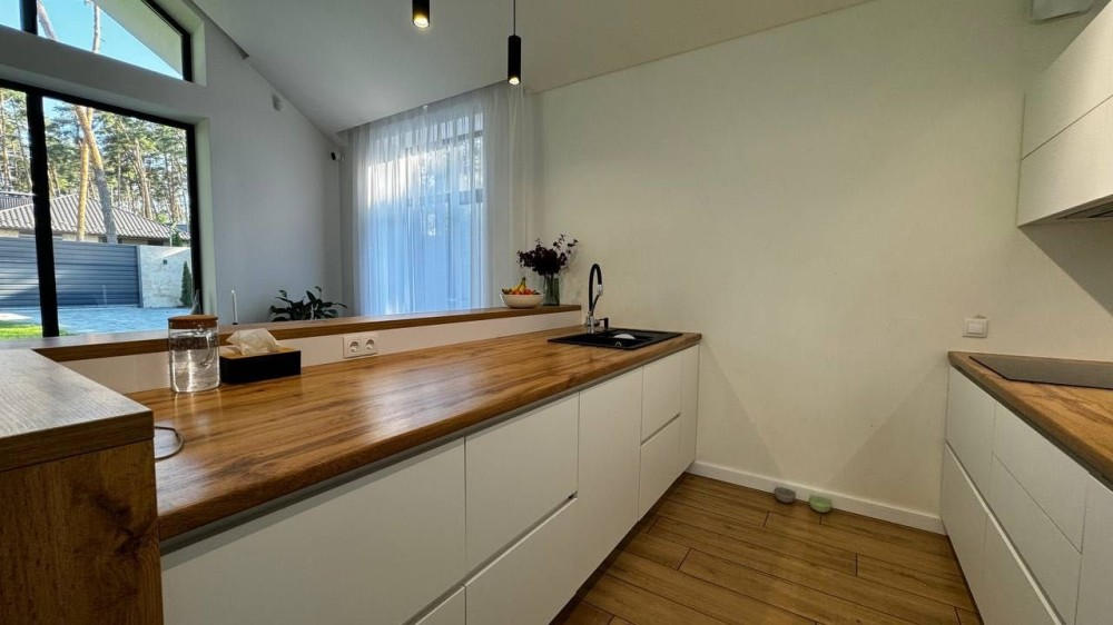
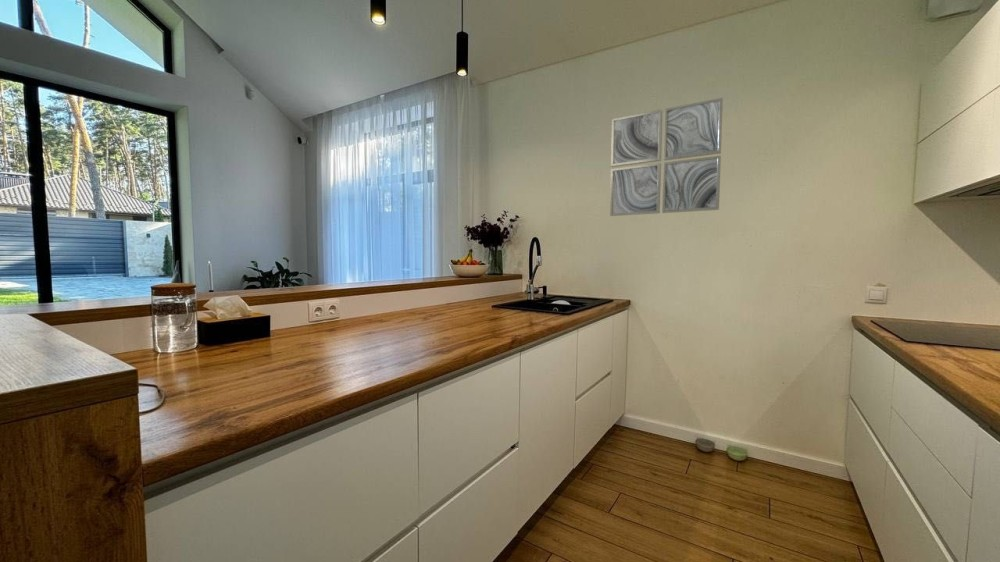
+ wall art (663, 163)
